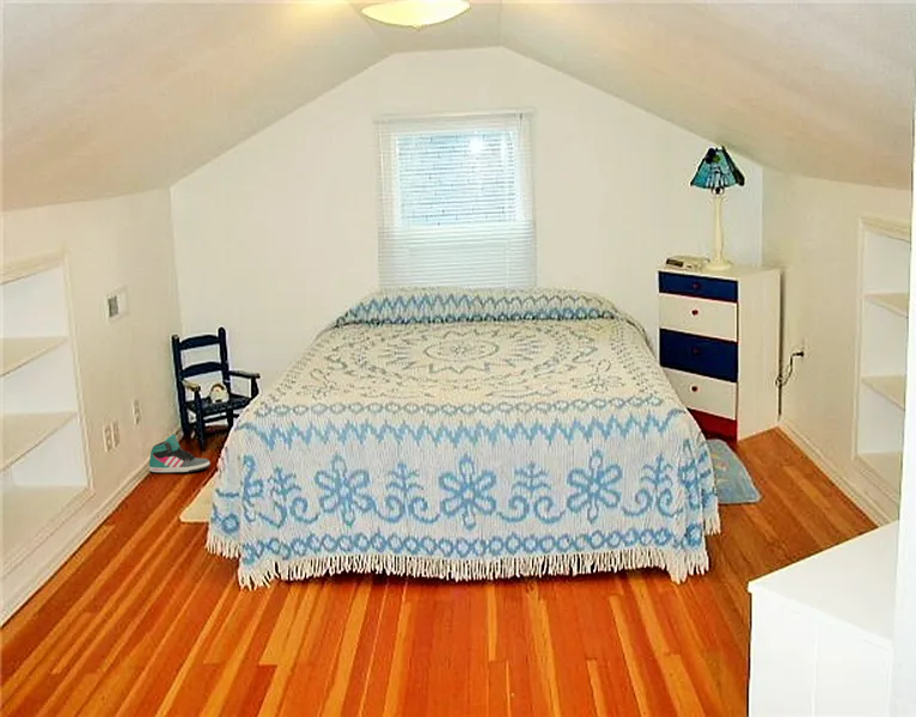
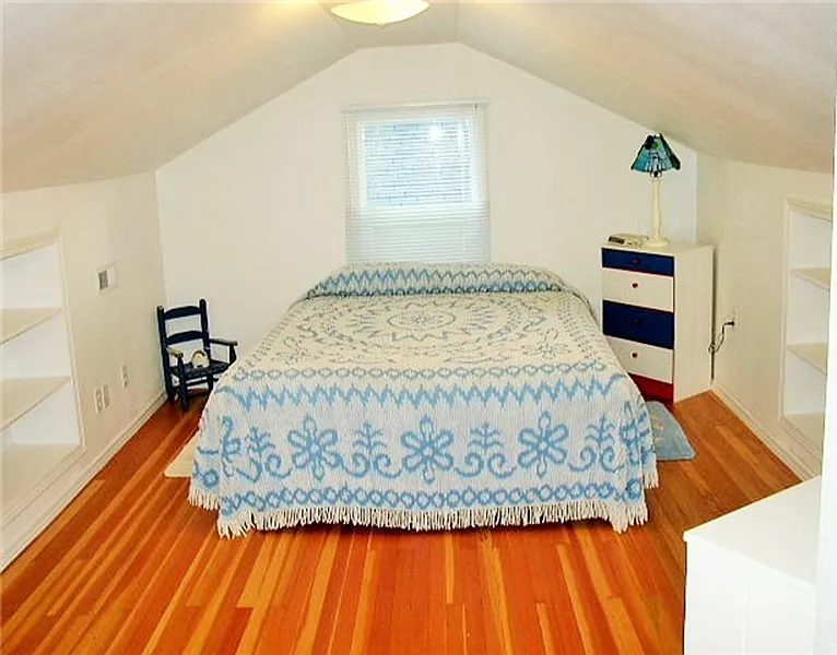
- sneaker (178, 452)
